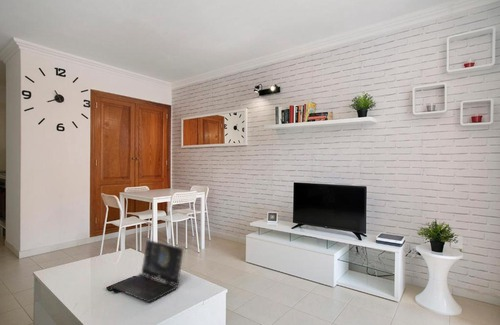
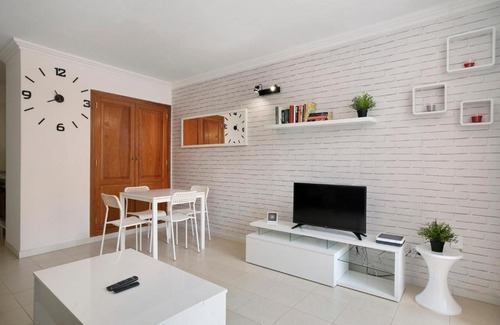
- laptop (147, 268)
